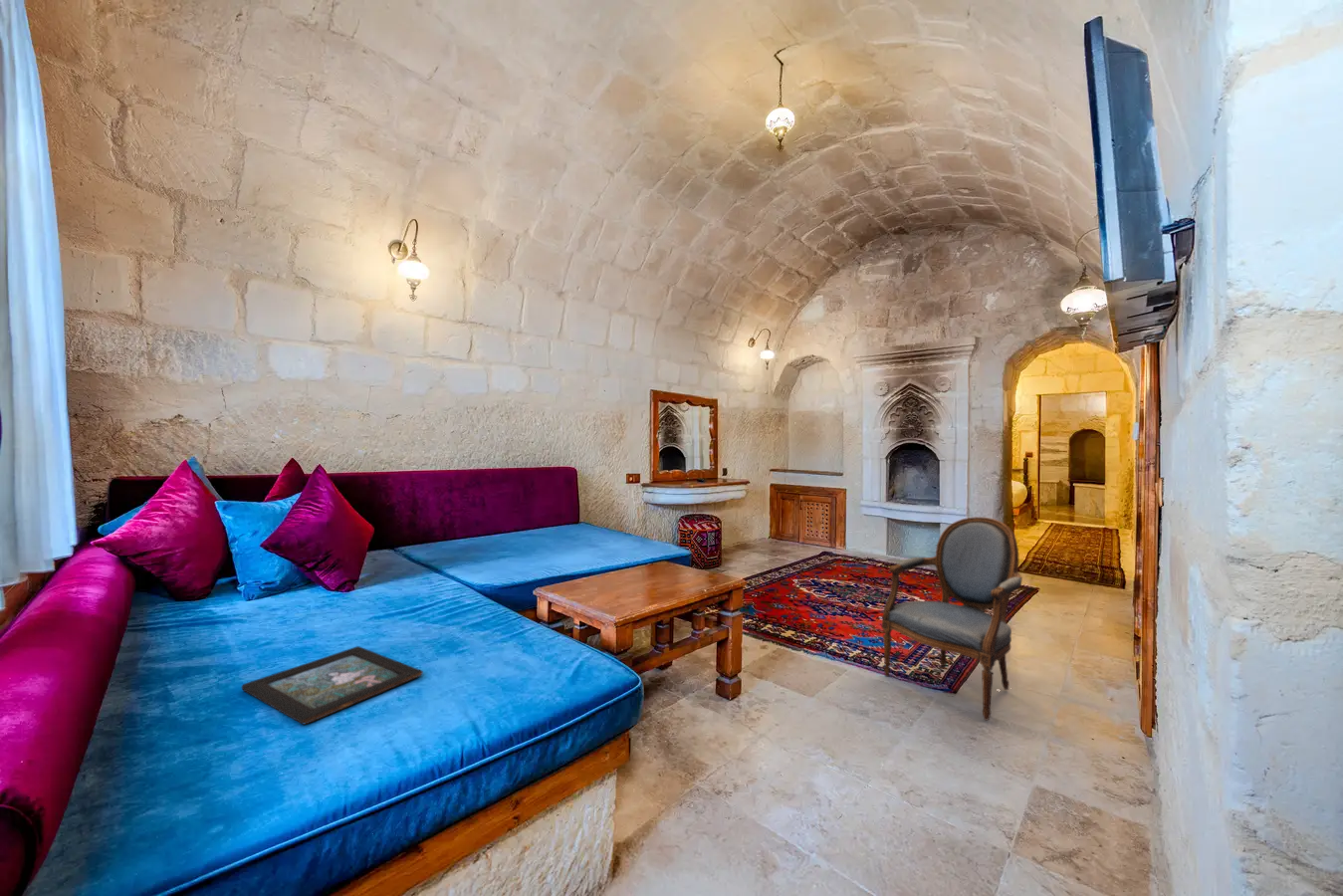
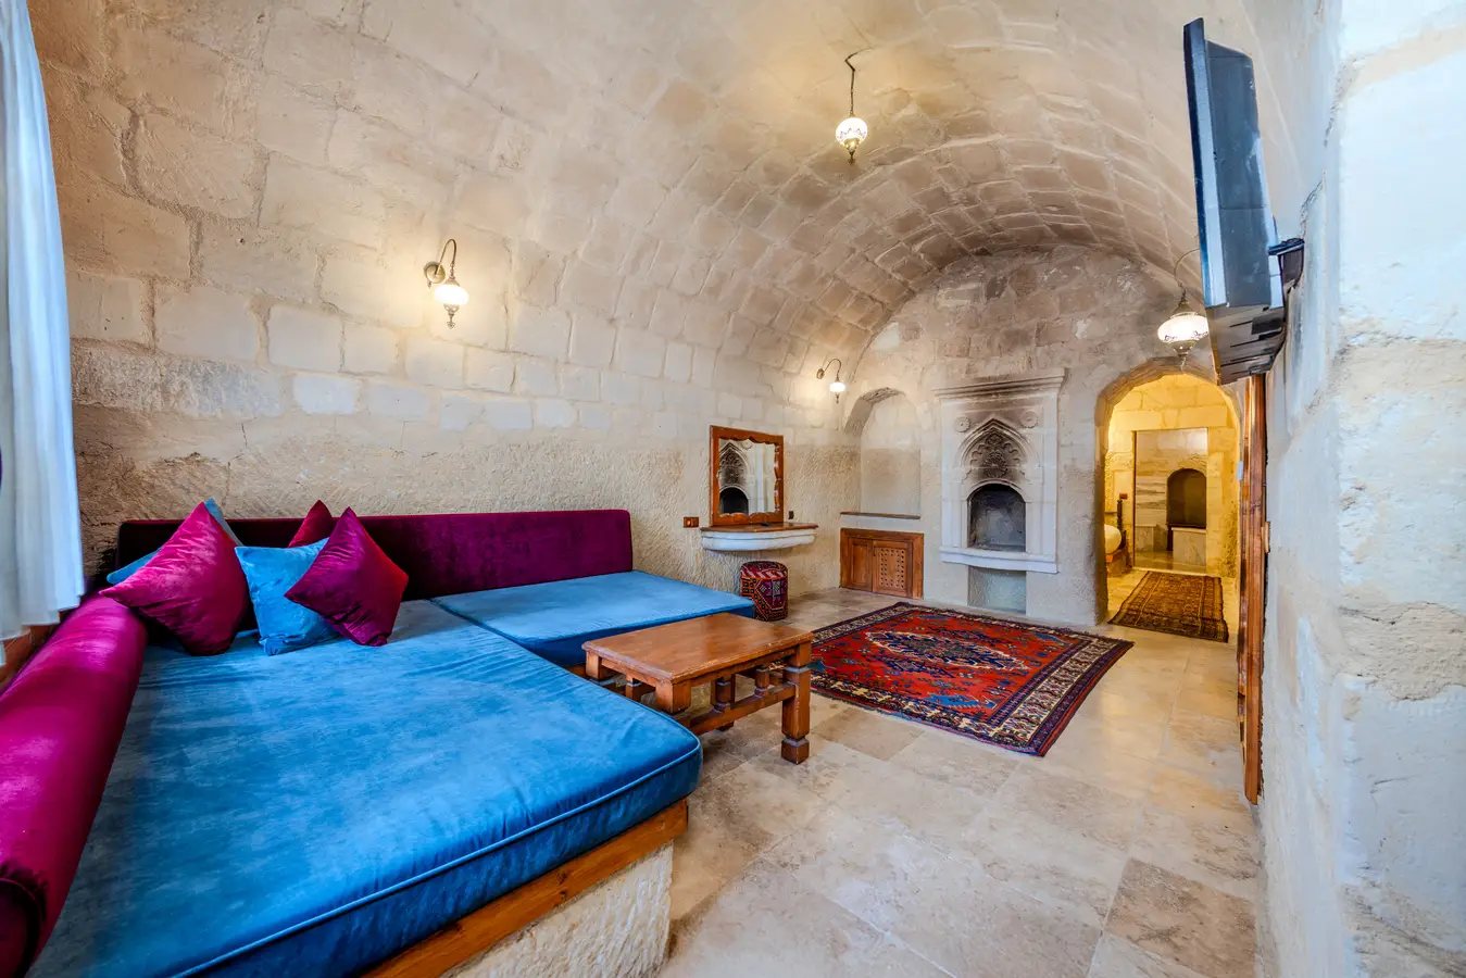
- decorative tray (335, 679)
- armchair (957, 604)
